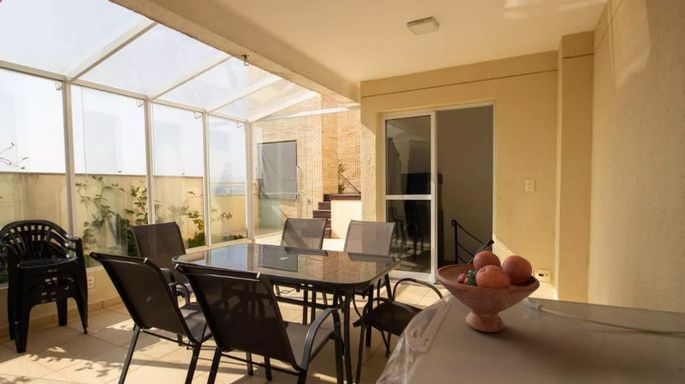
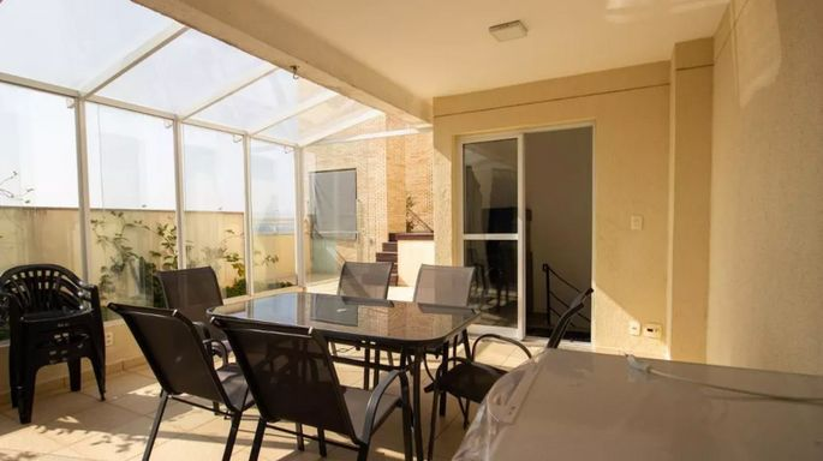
- fruit bowl (484, 290)
